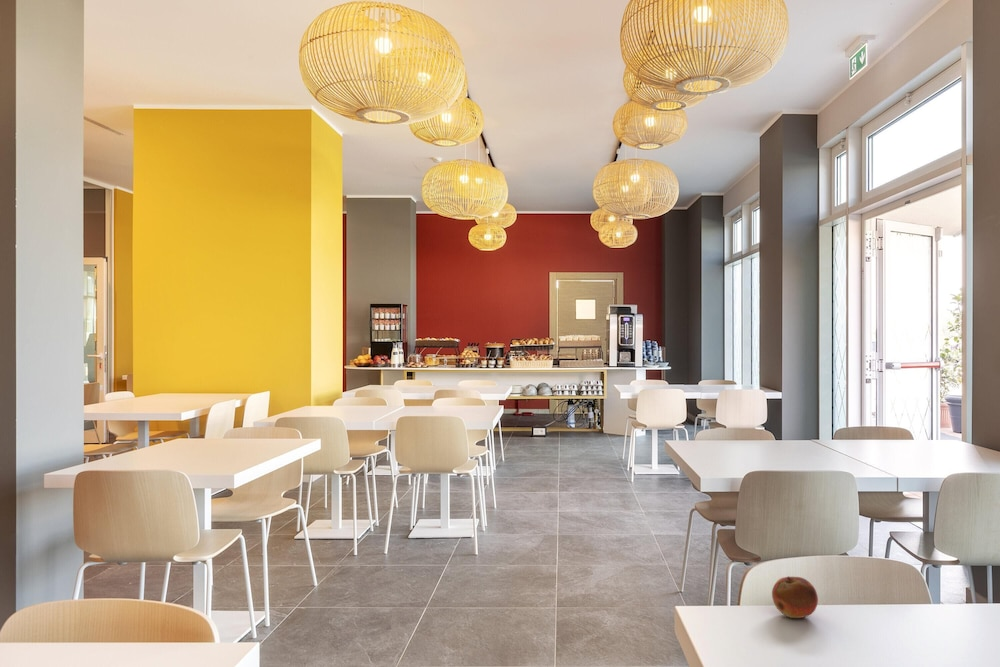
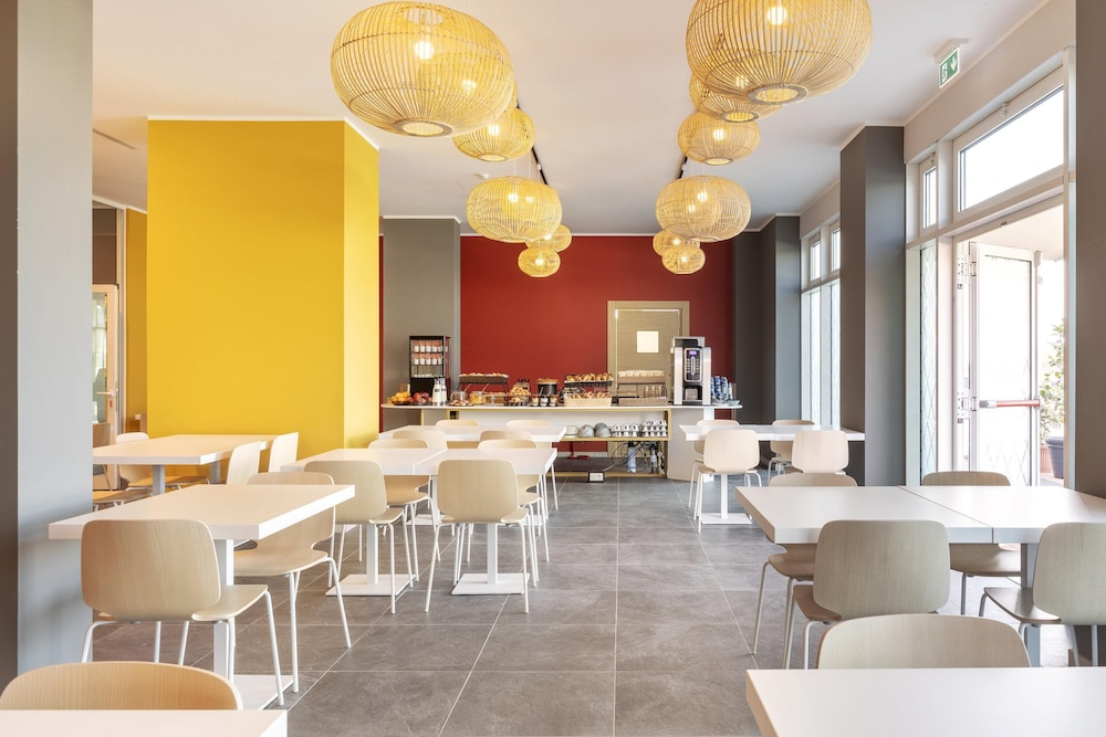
- fruit (794, 595)
